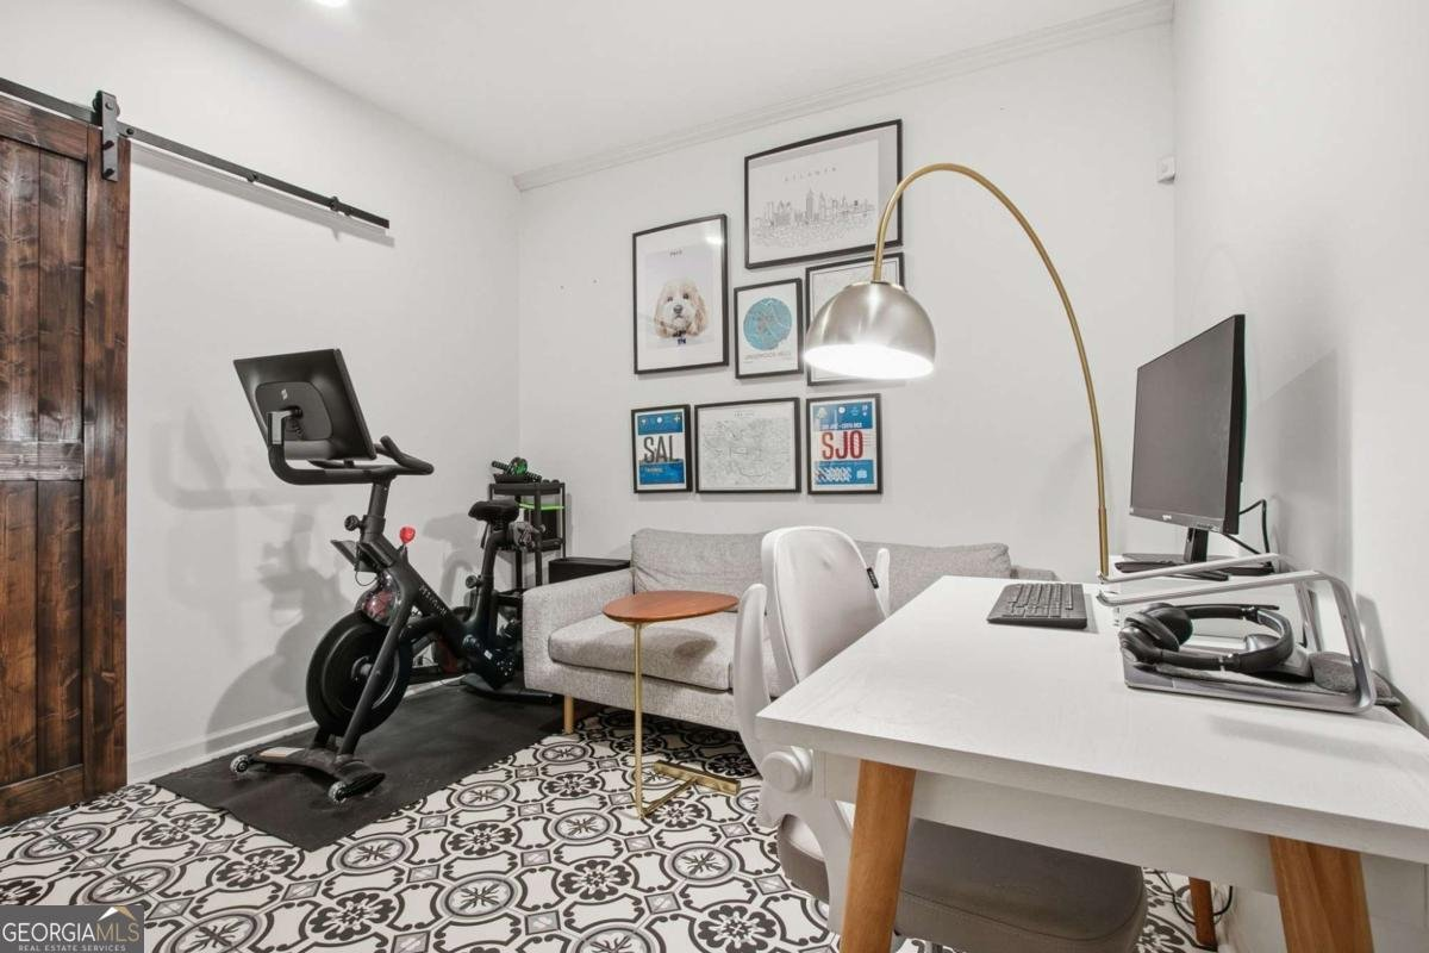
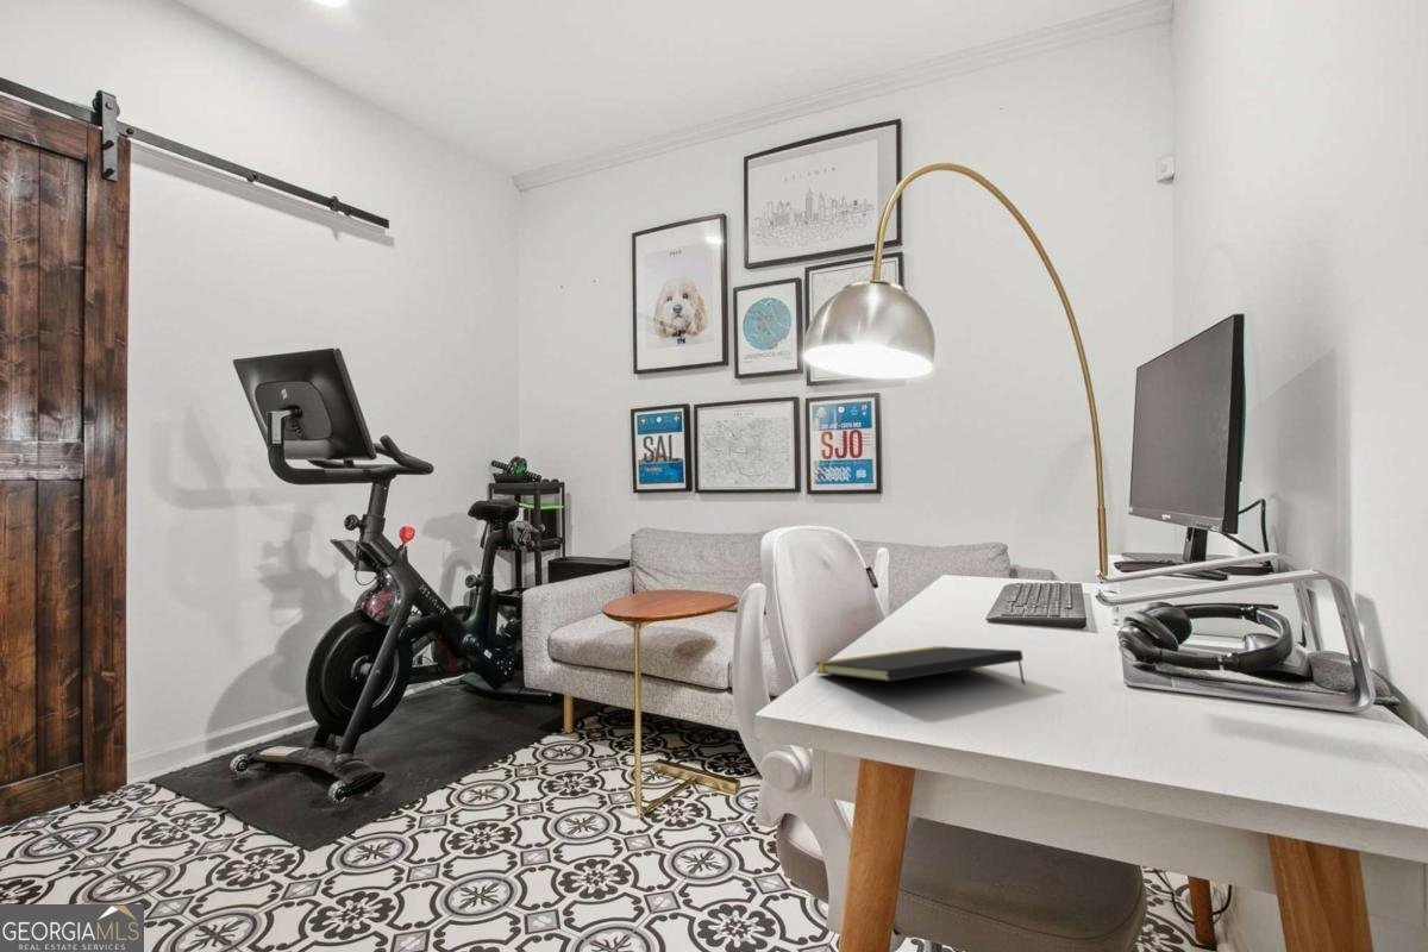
+ notepad (915, 662)
